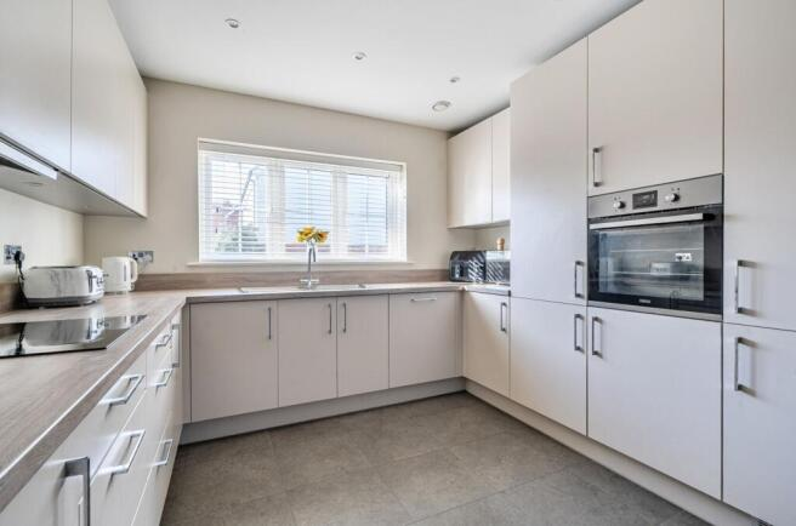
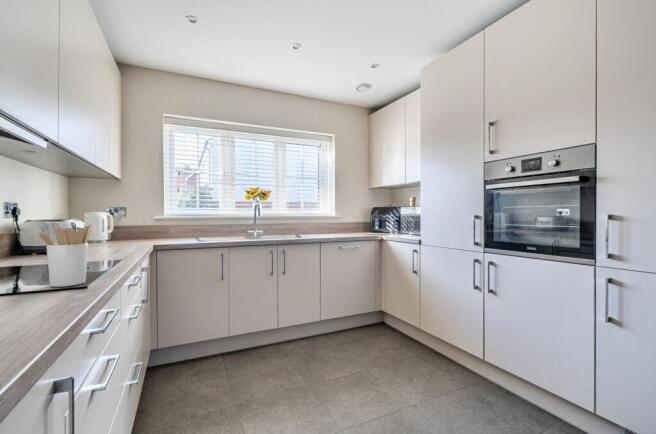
+ utensil holder (69, 254)
